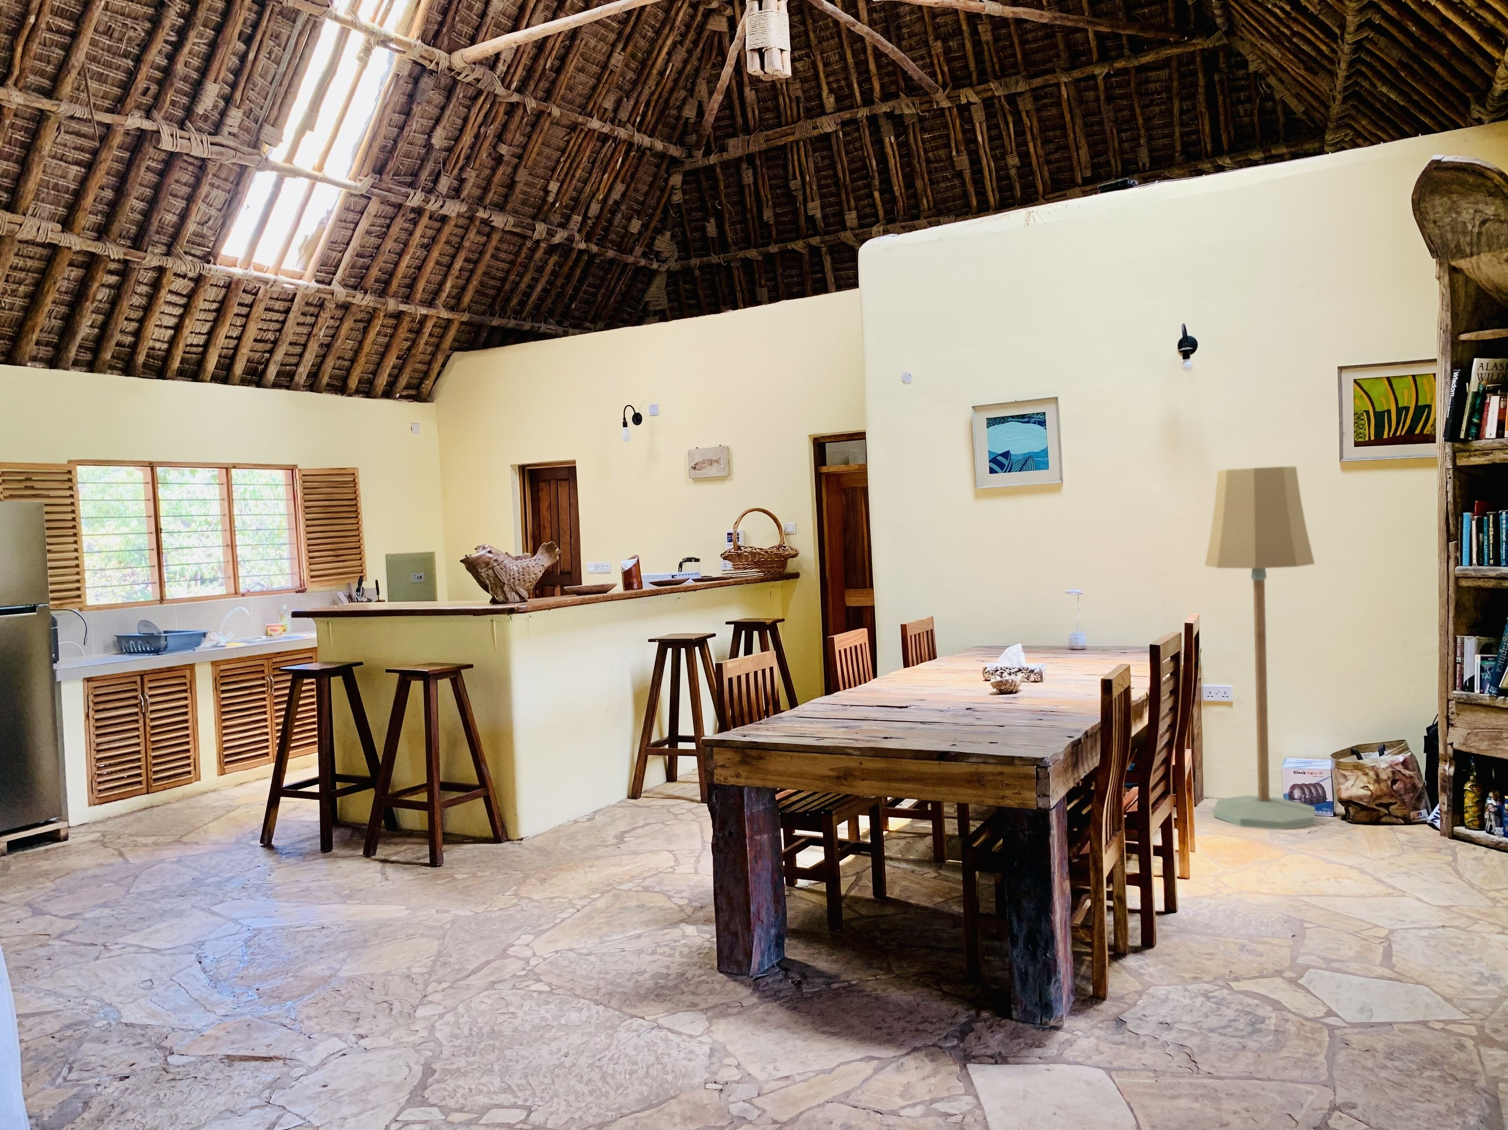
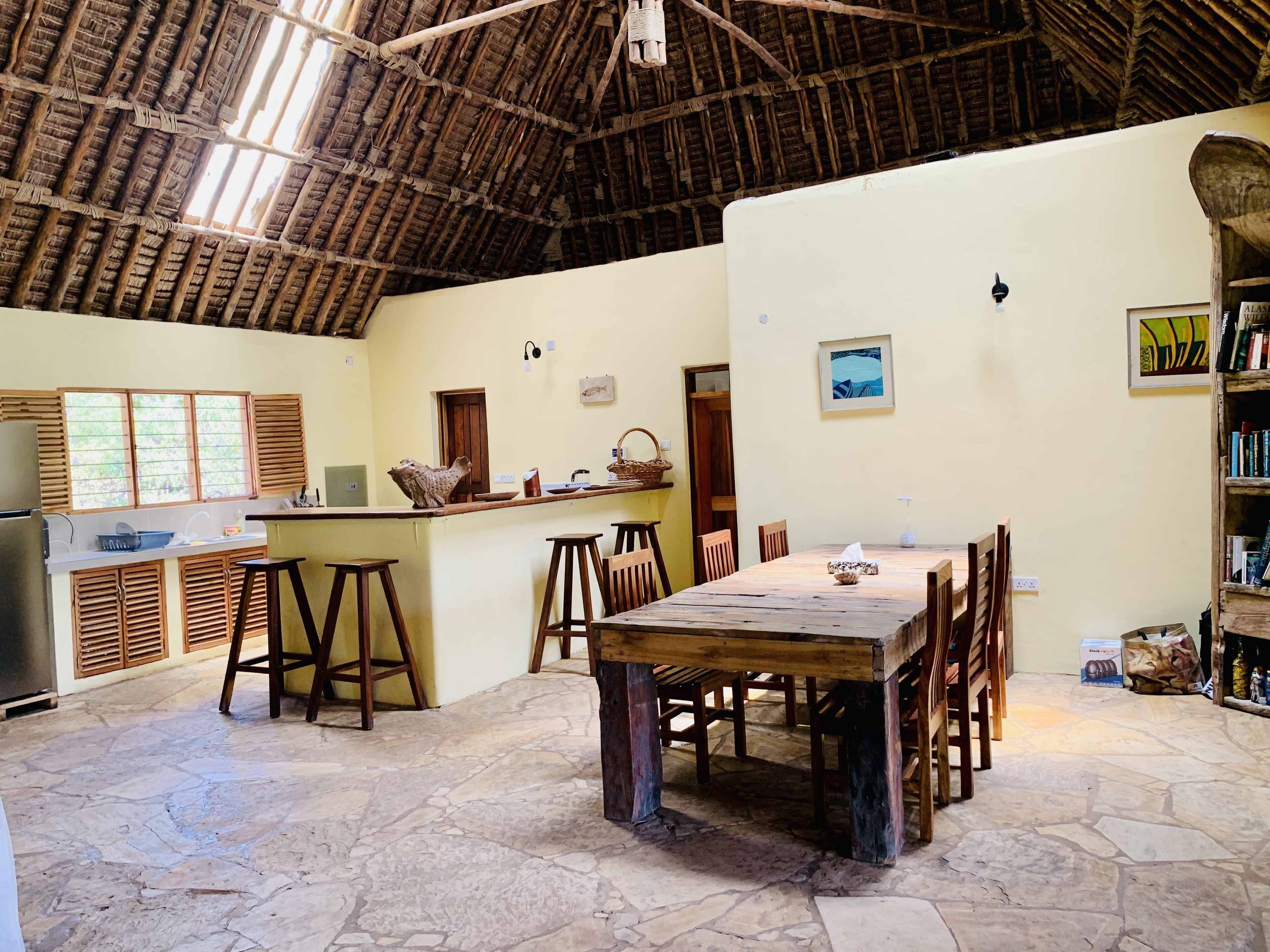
- floor lamp (1260, 643)
